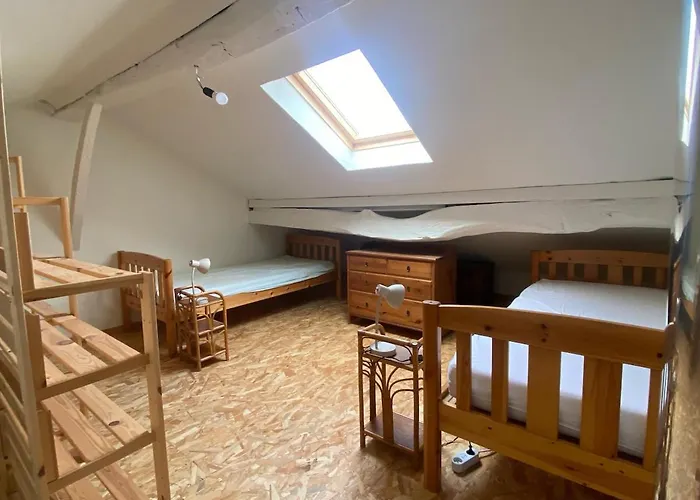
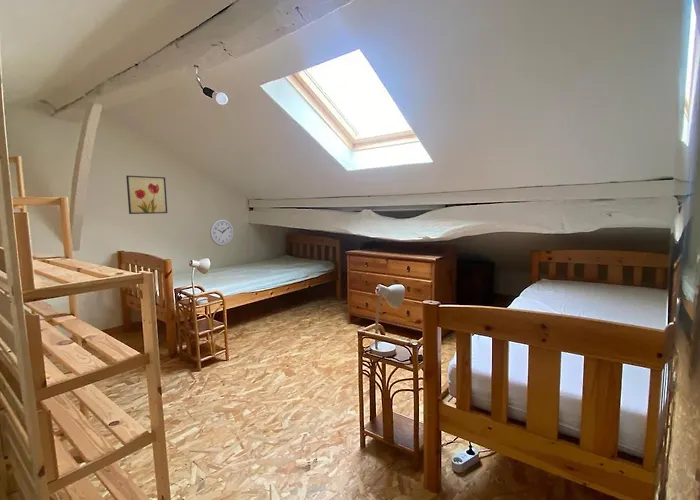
+ wall clock (222, 232)
+ wall art (147, 195)
